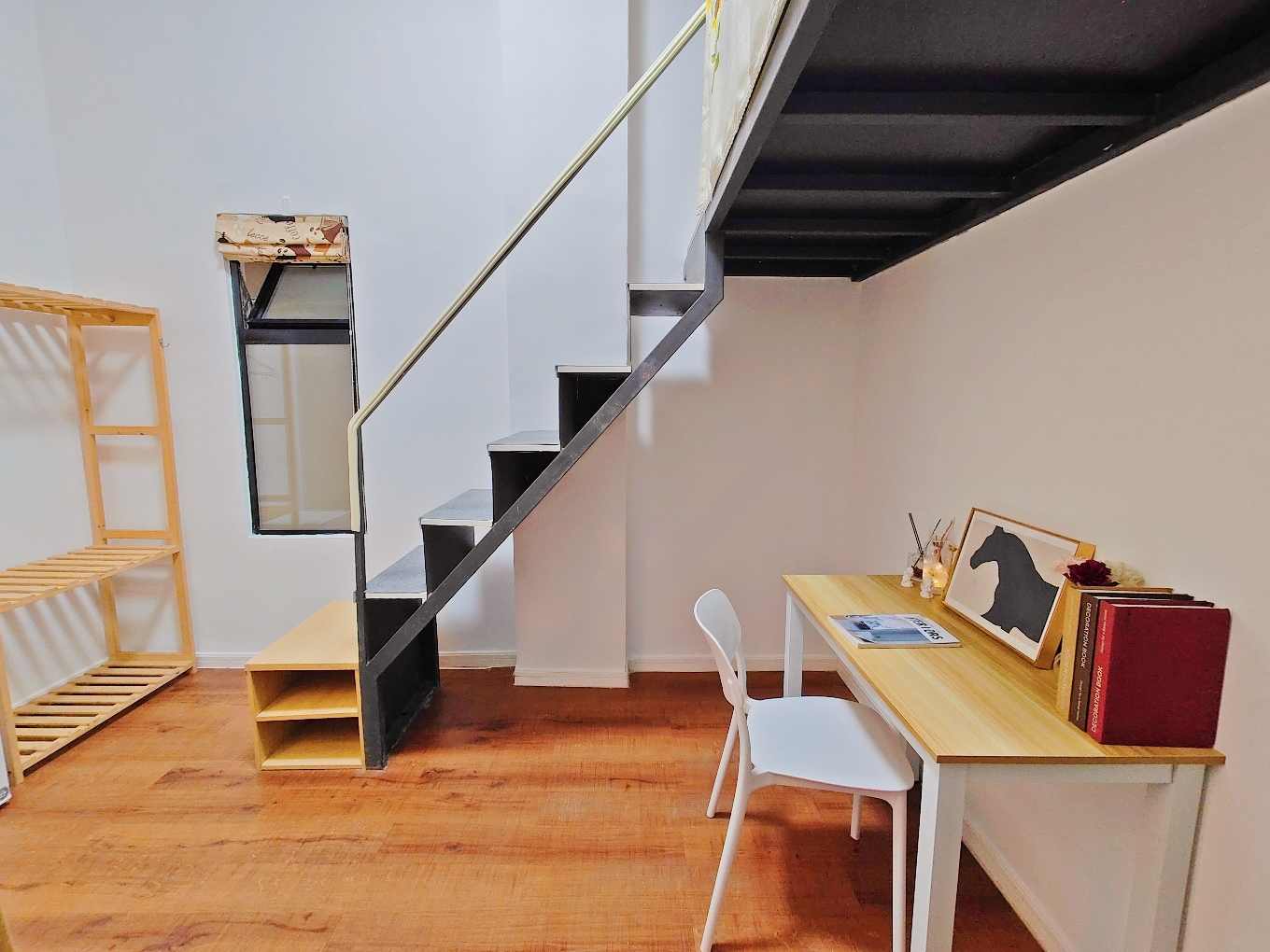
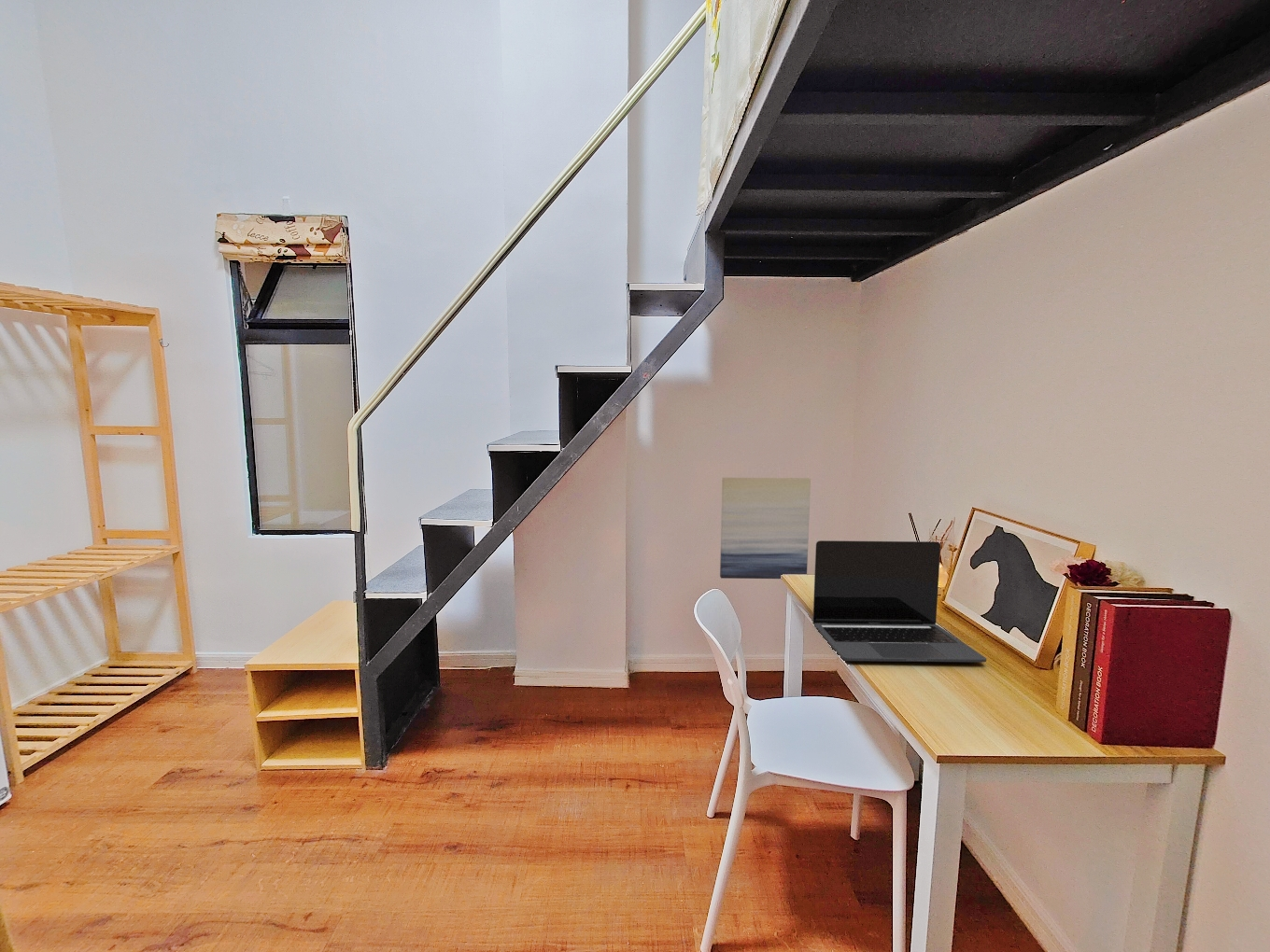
+ laptop (896, 597)
+ wall art (764, 528)
